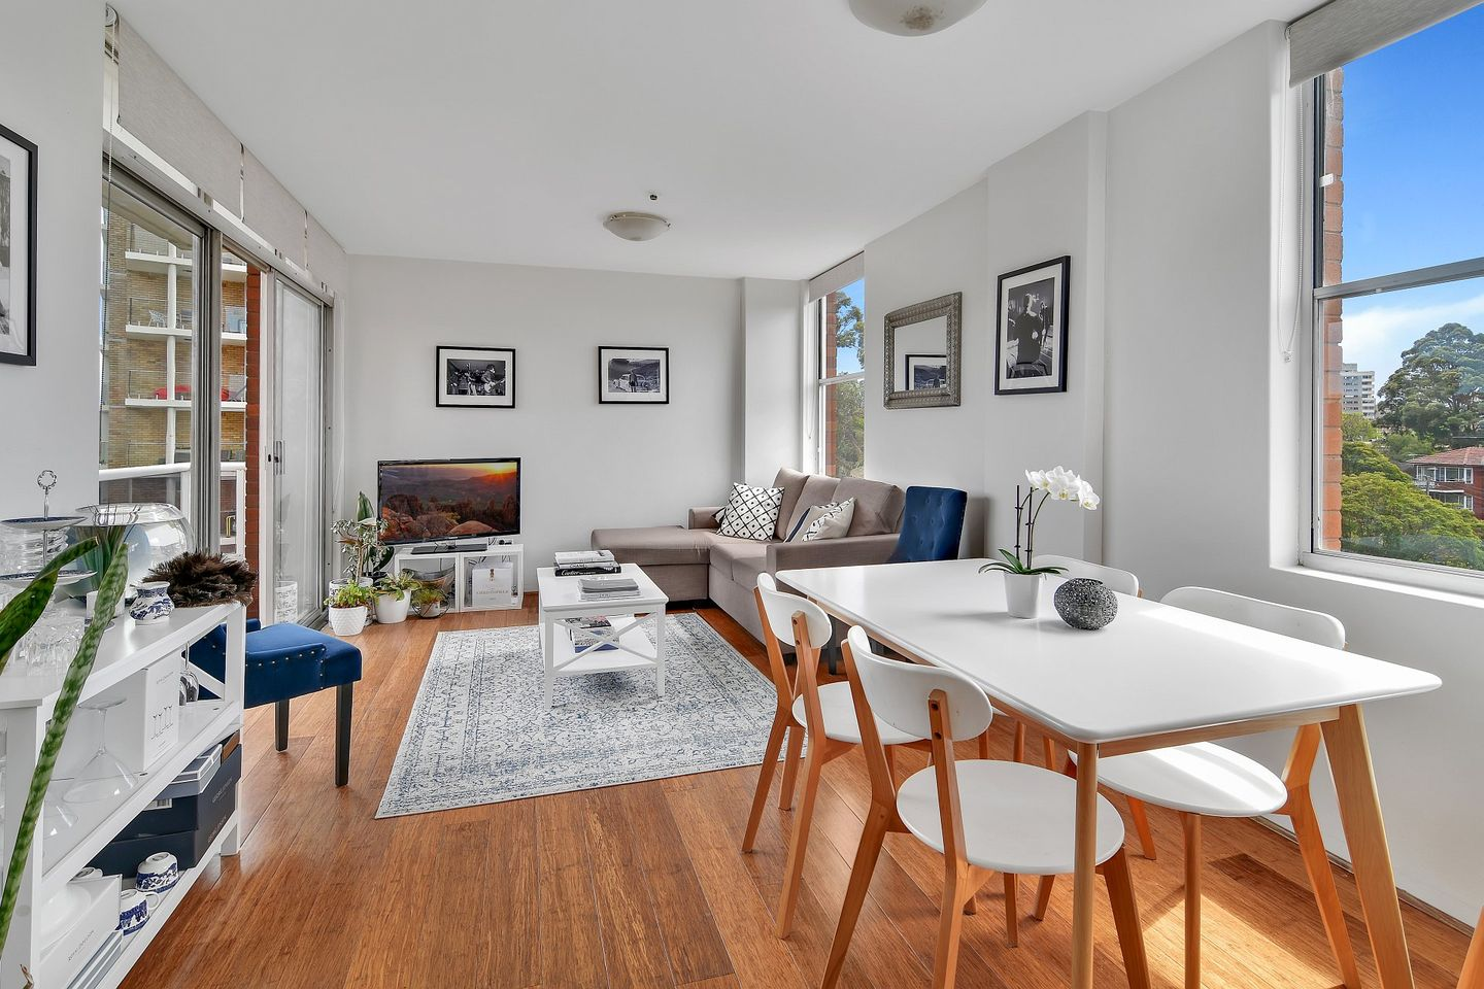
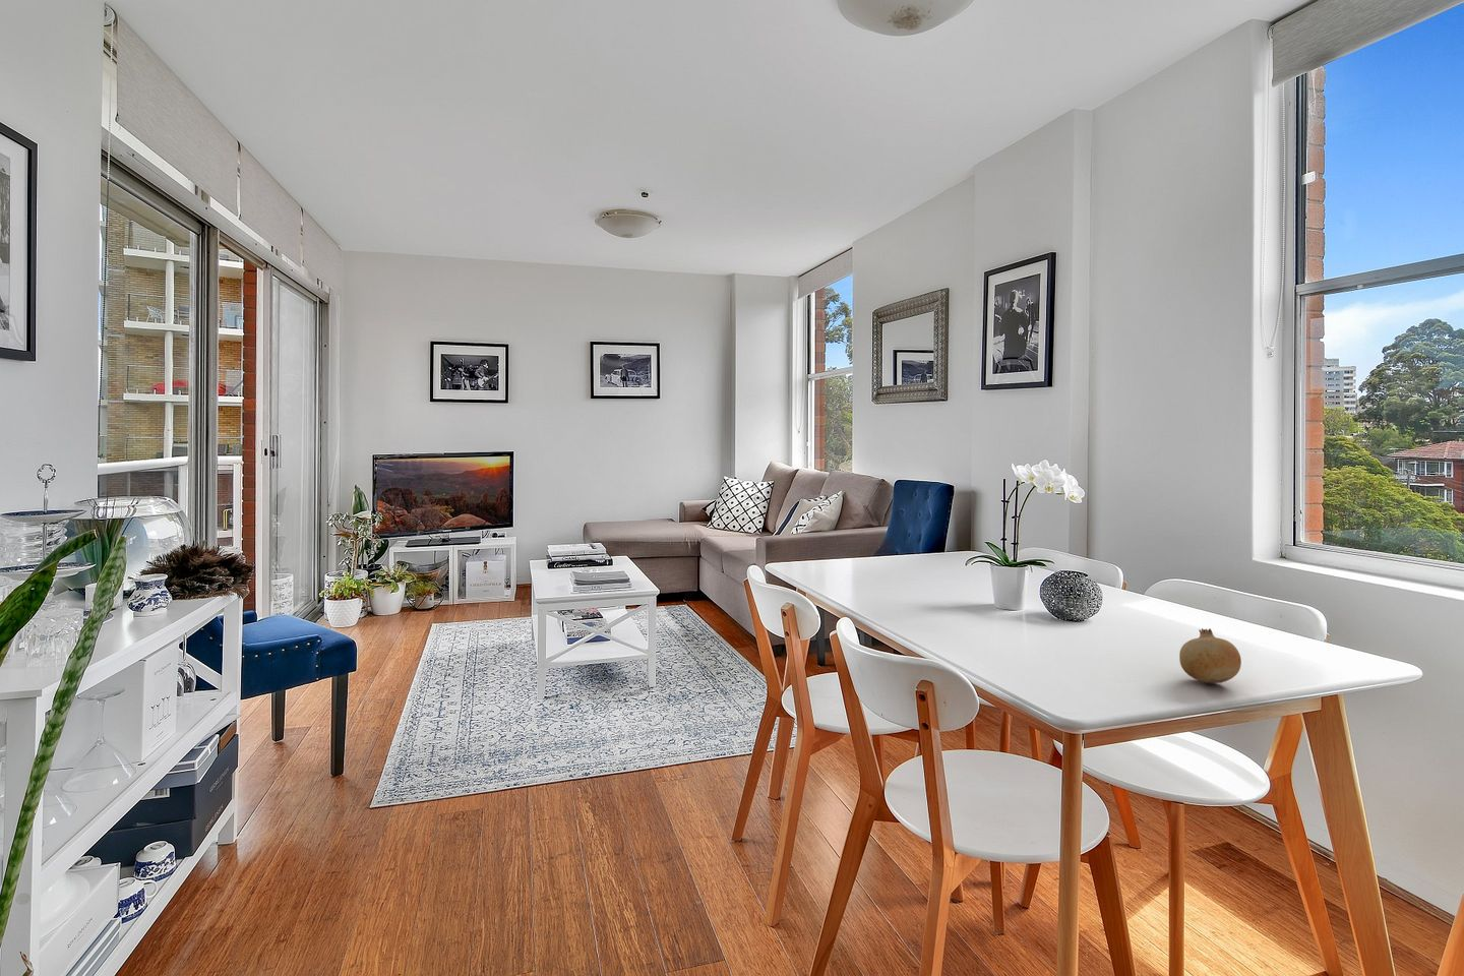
+ fruit (1209, 656)
